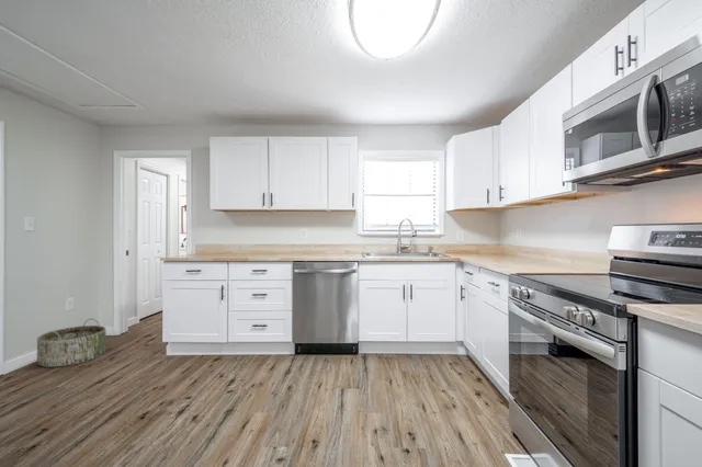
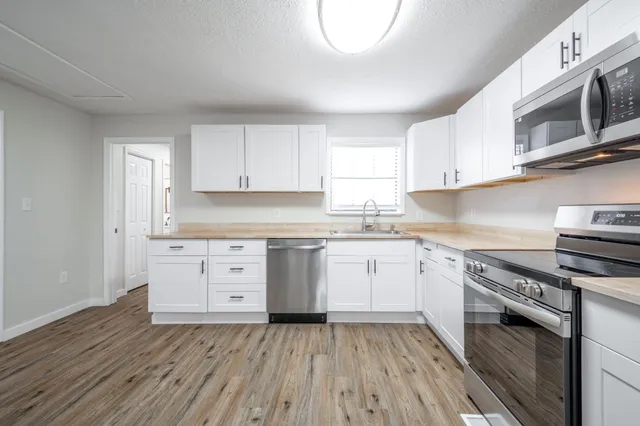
- basket (72, 340)
